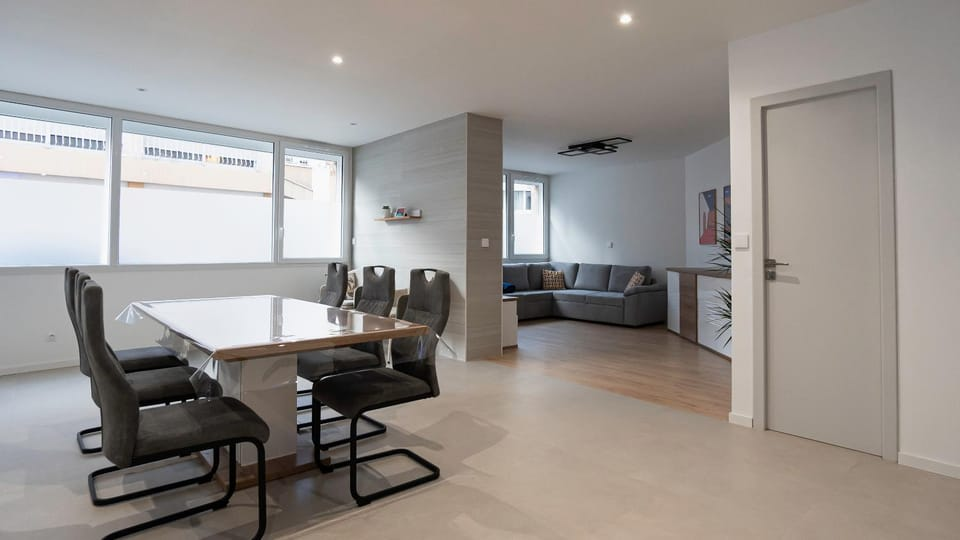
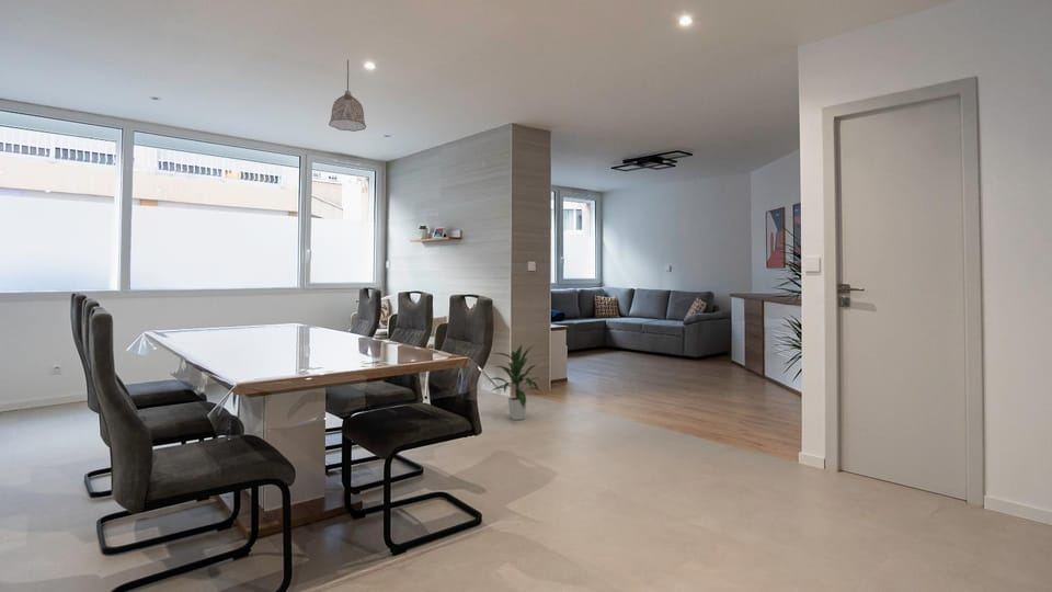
+ pendant lamp (347, 92)
+ indoor plant (516, 382)
